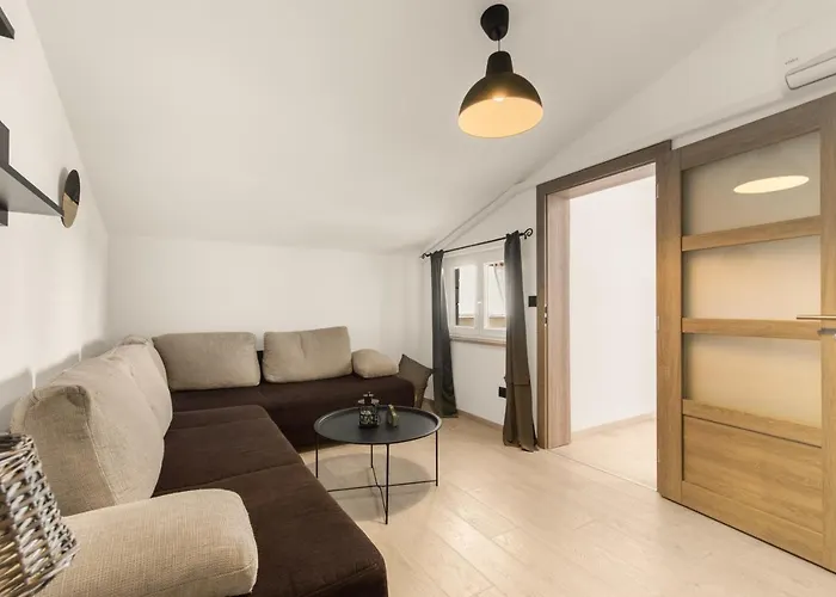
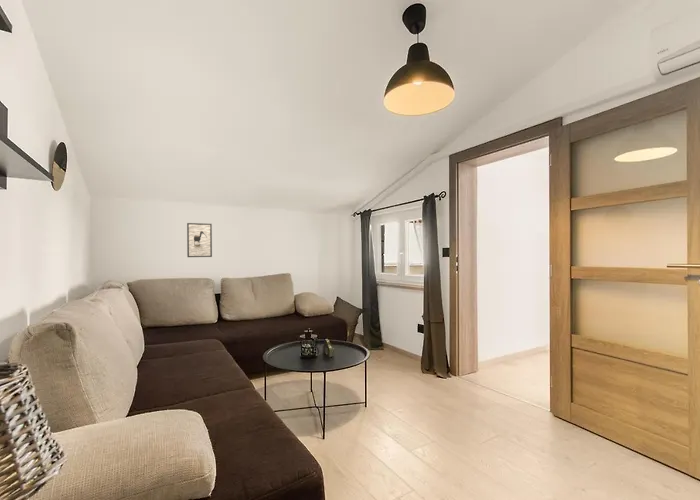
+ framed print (199, 240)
